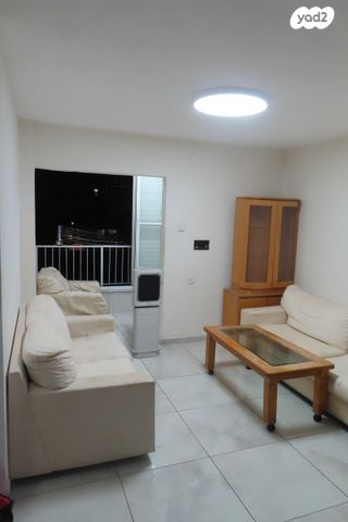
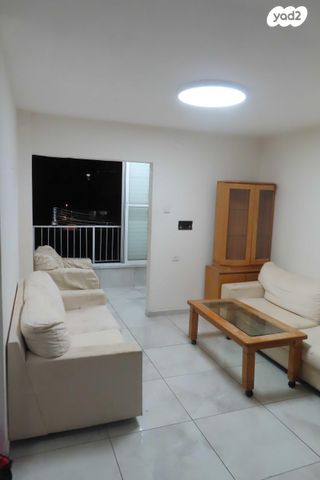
- air purifier (144, 310)
